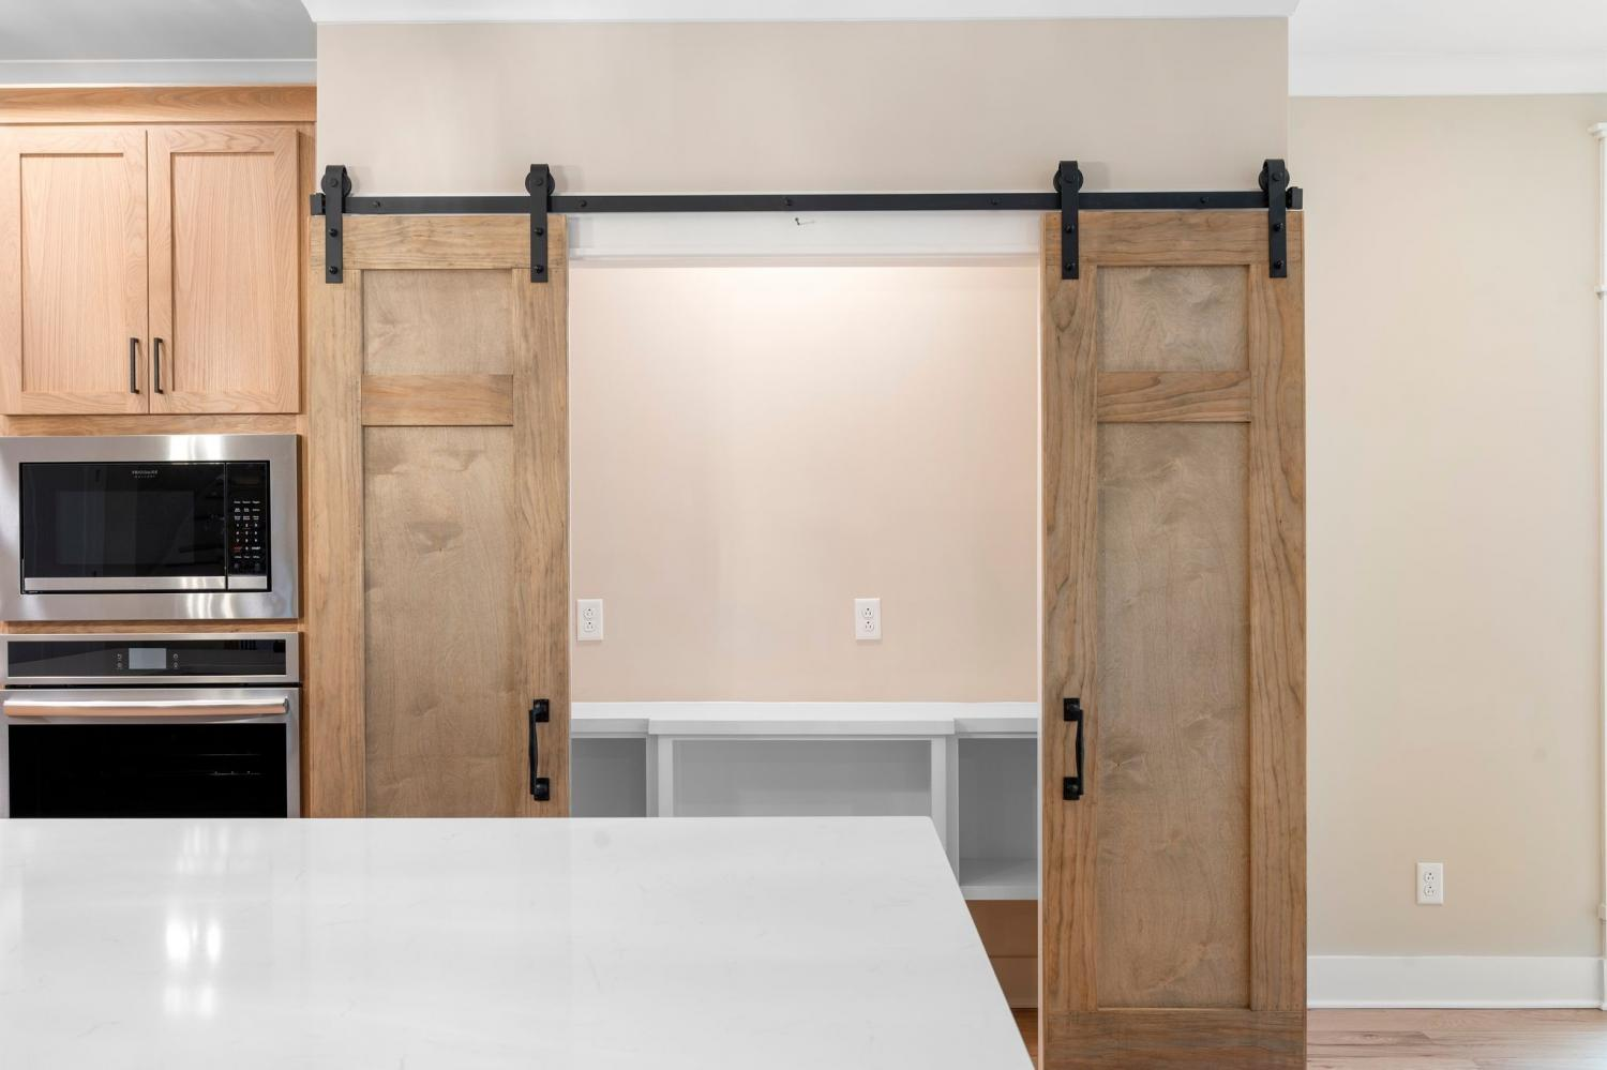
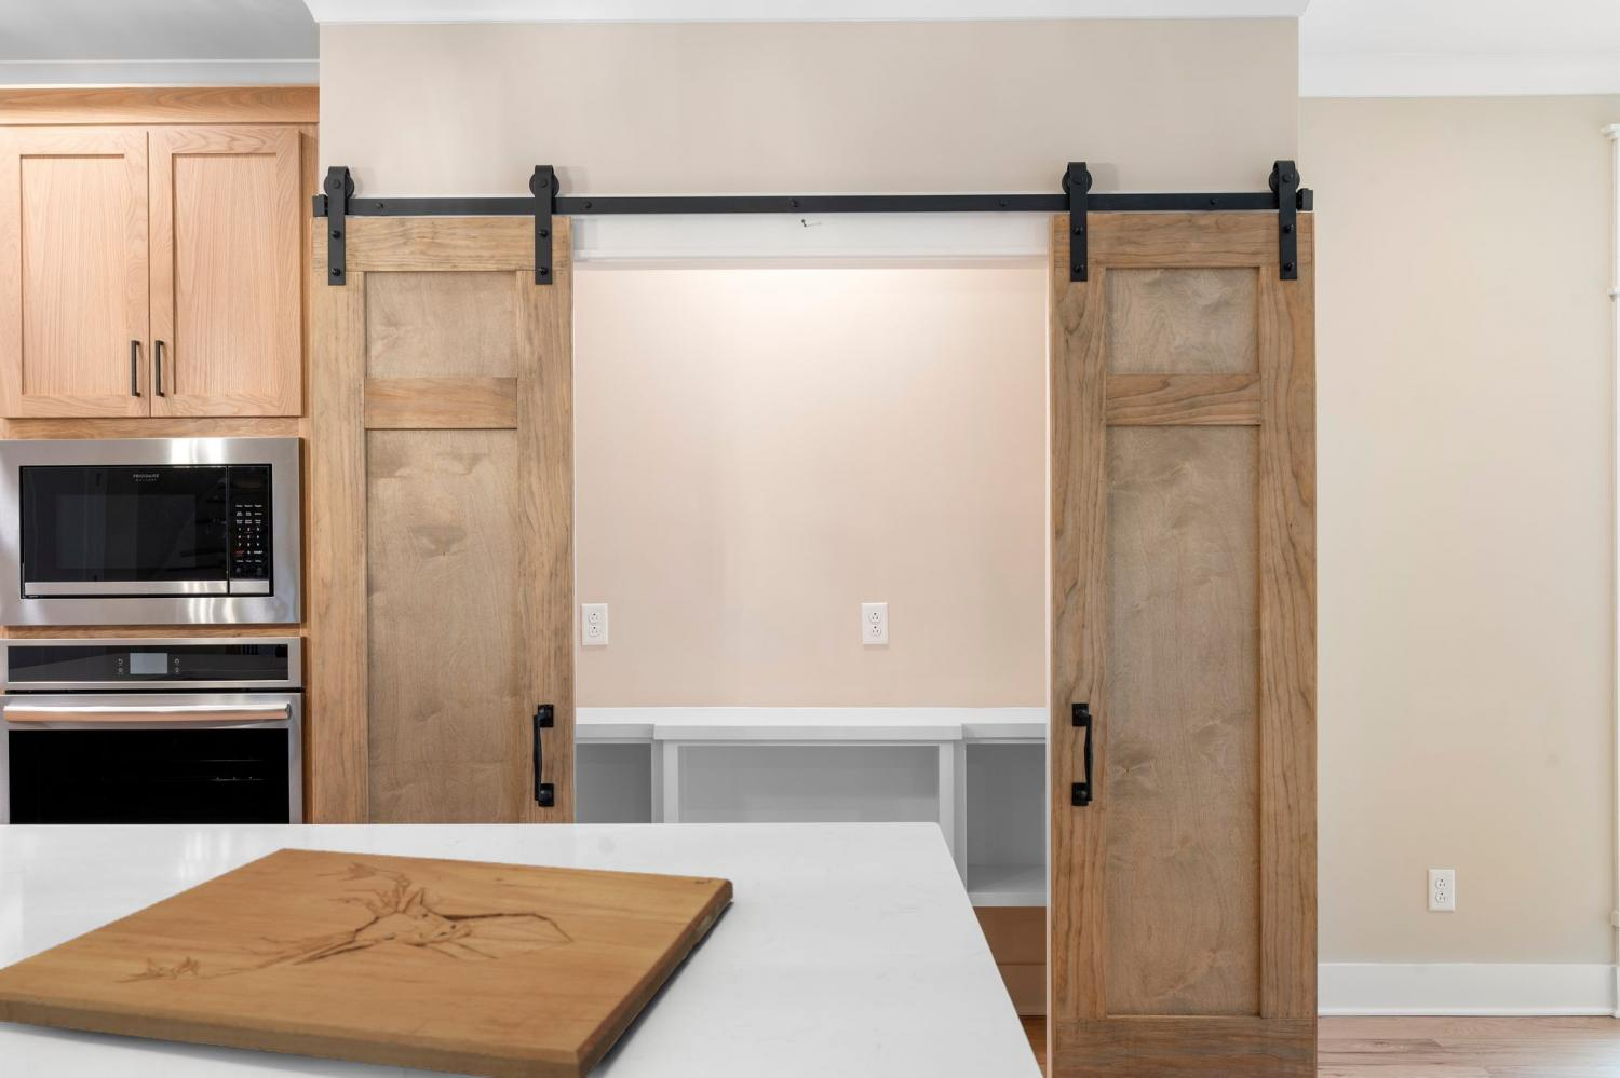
+ cutting board (394, 936)
